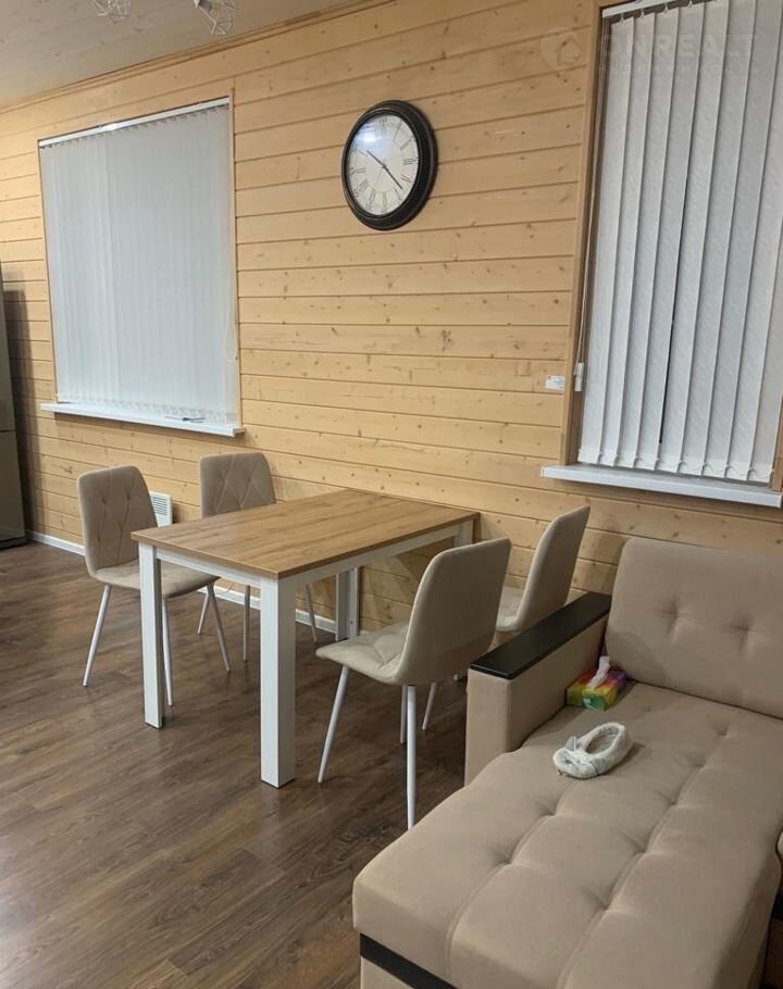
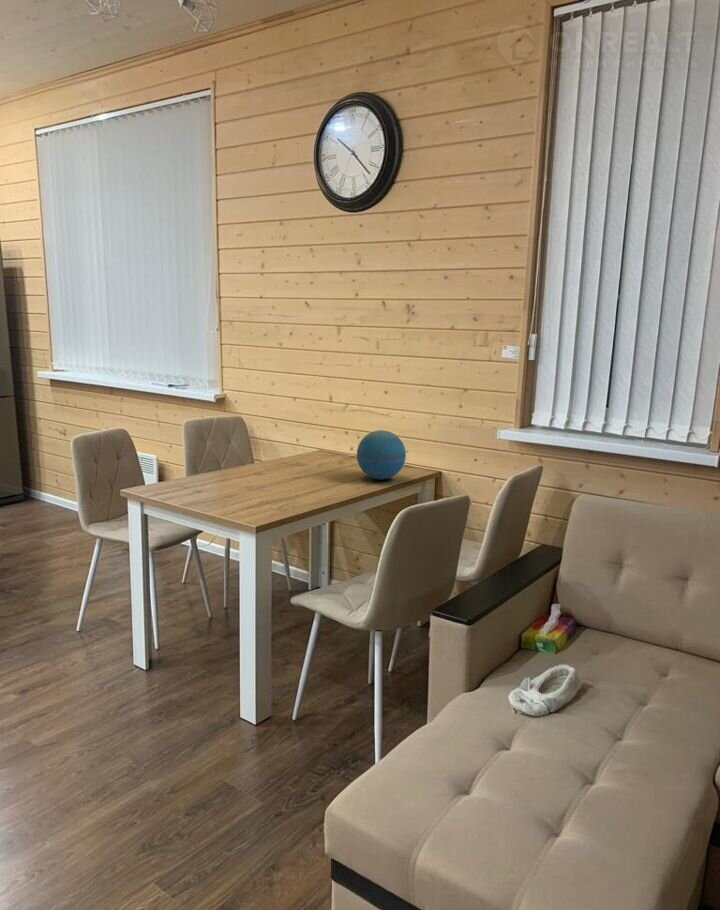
+ decorative orb (381, 454)
